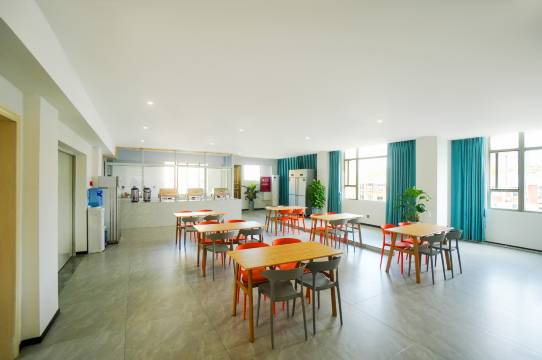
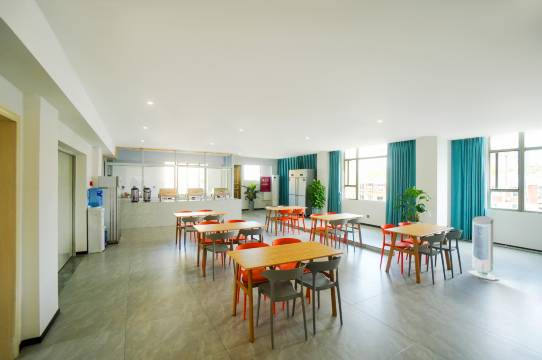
+ air purifier (482, 246)
